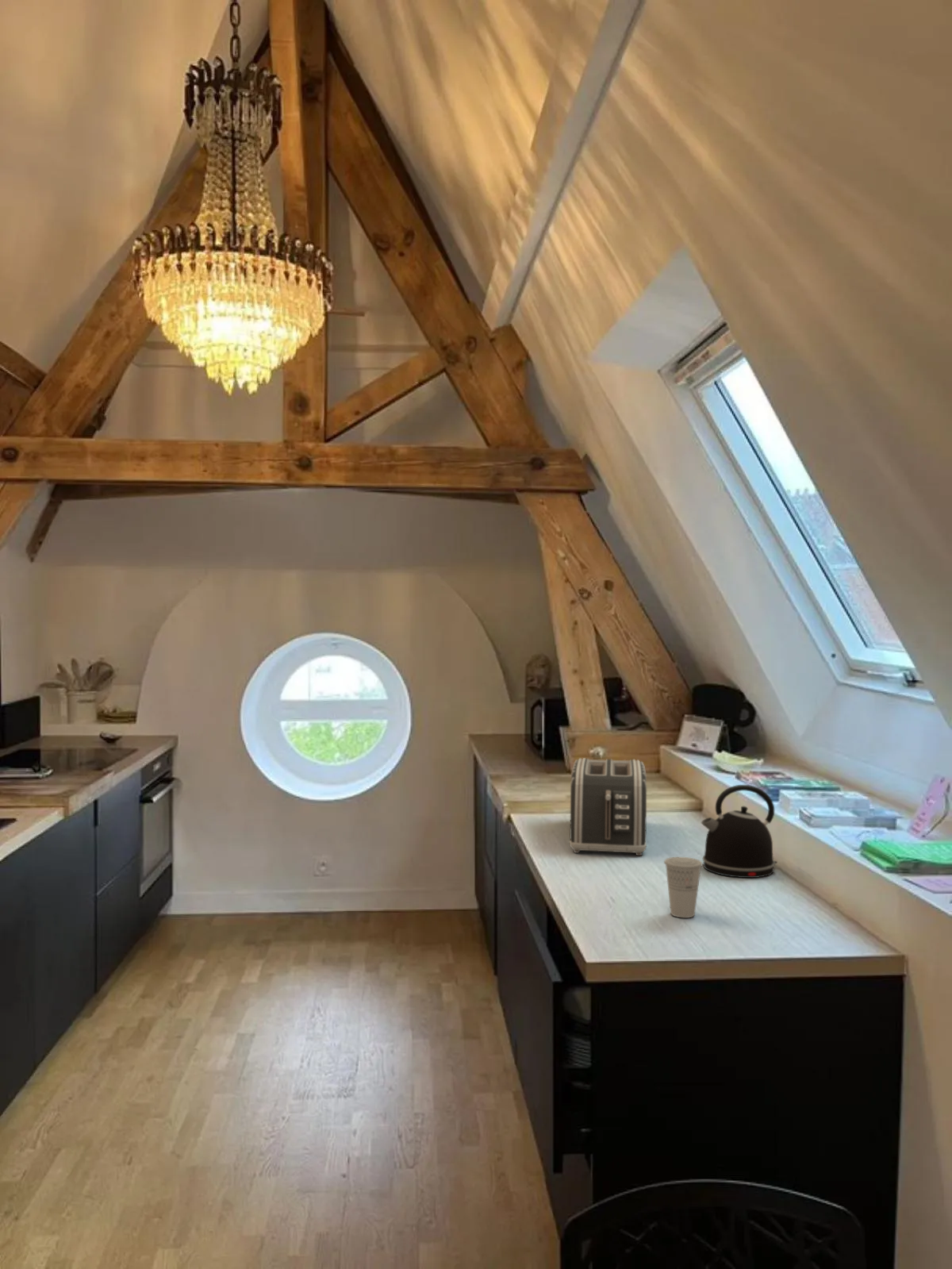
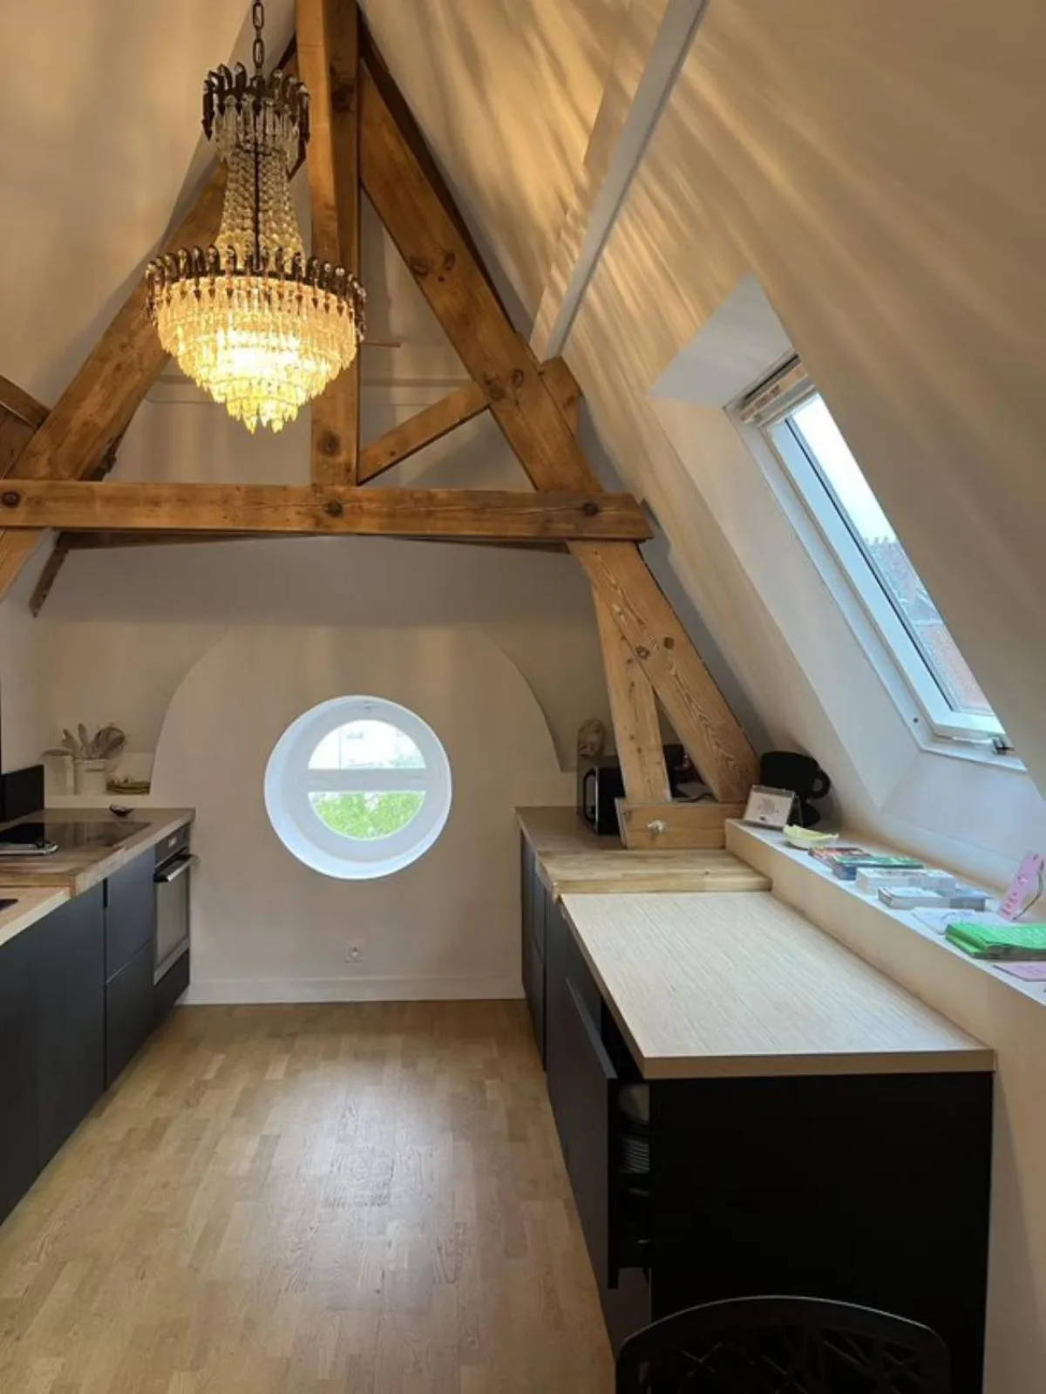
- cup (682, 886)
- kettle (739, 826)
- toaster (608, 800)
